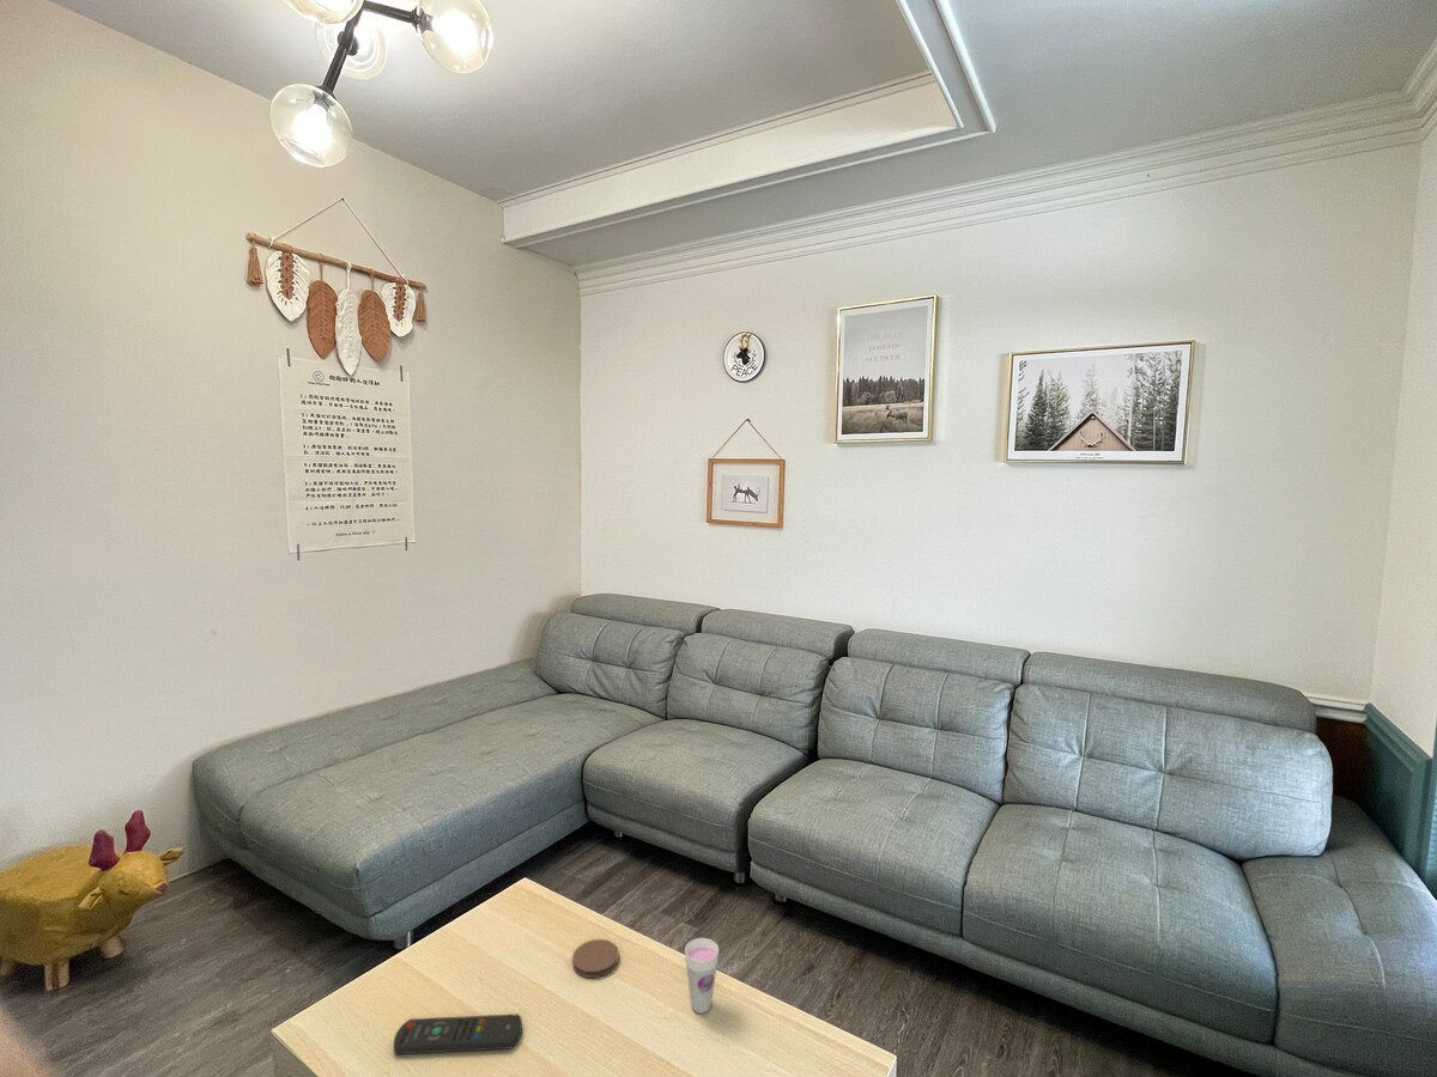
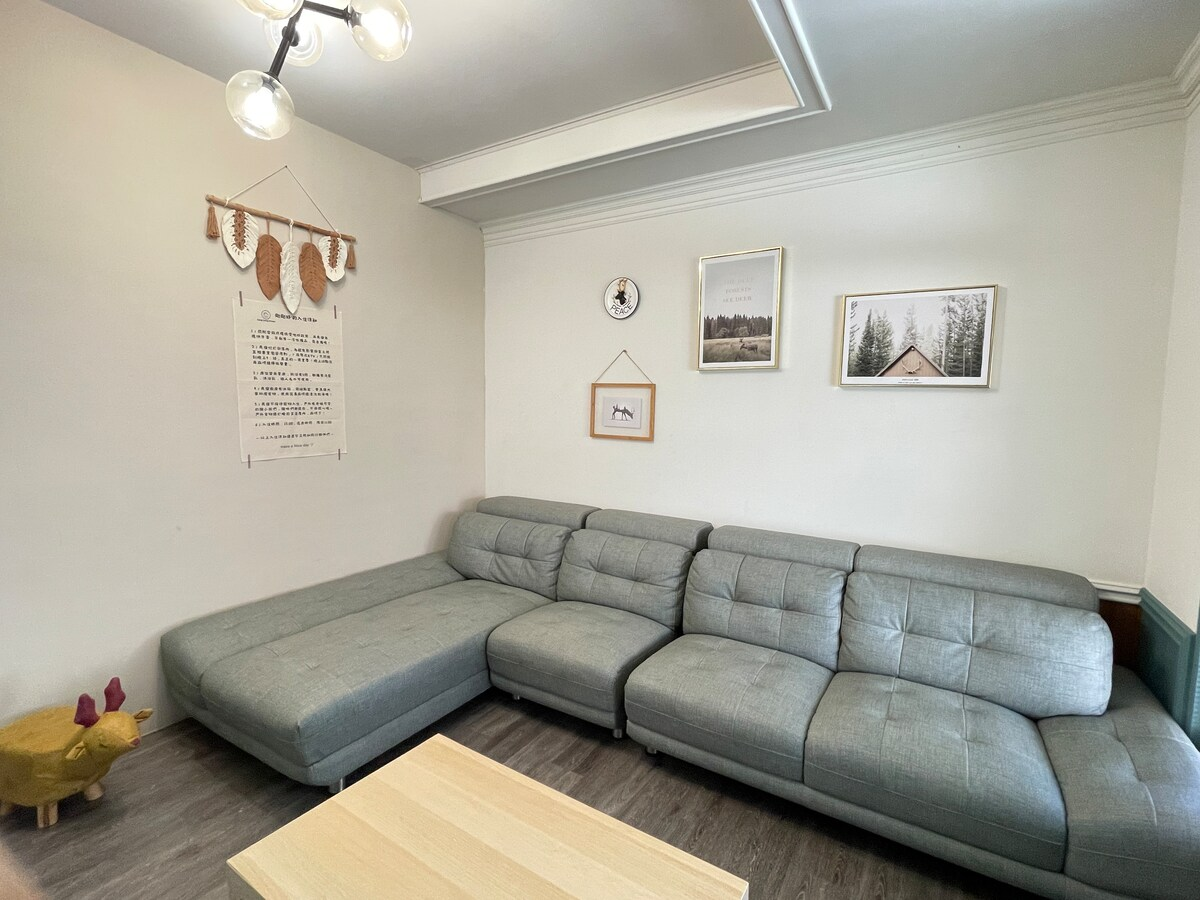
- cup (701, 976)
- coaster (595, 957)
- remote control (459, 1033)
